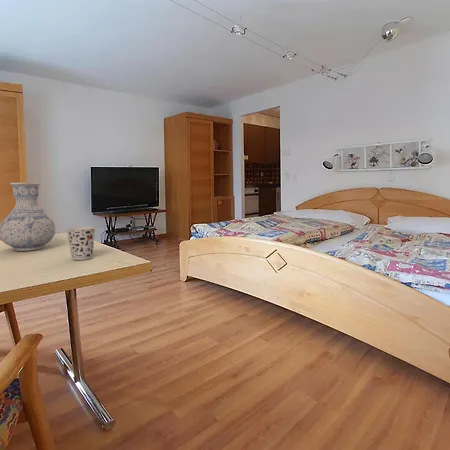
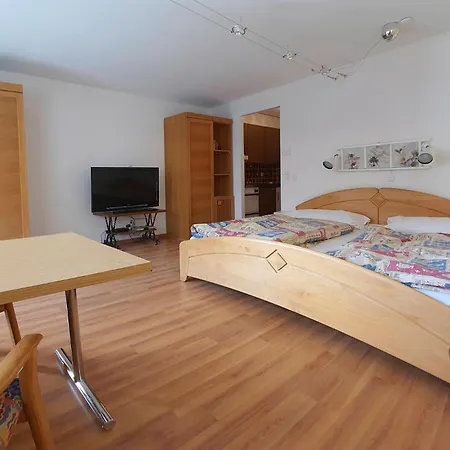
- cup (81, 243)
- vase (27, 216)
